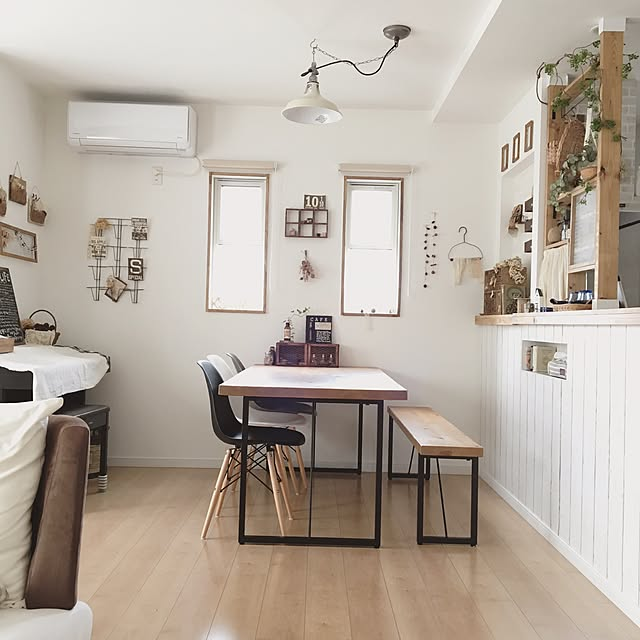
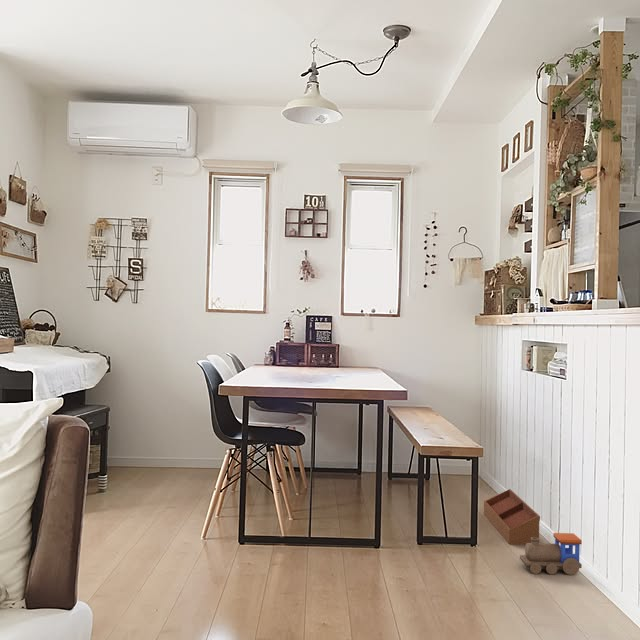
+ toy train (550, 552)
+ storage bin (509, 514)
